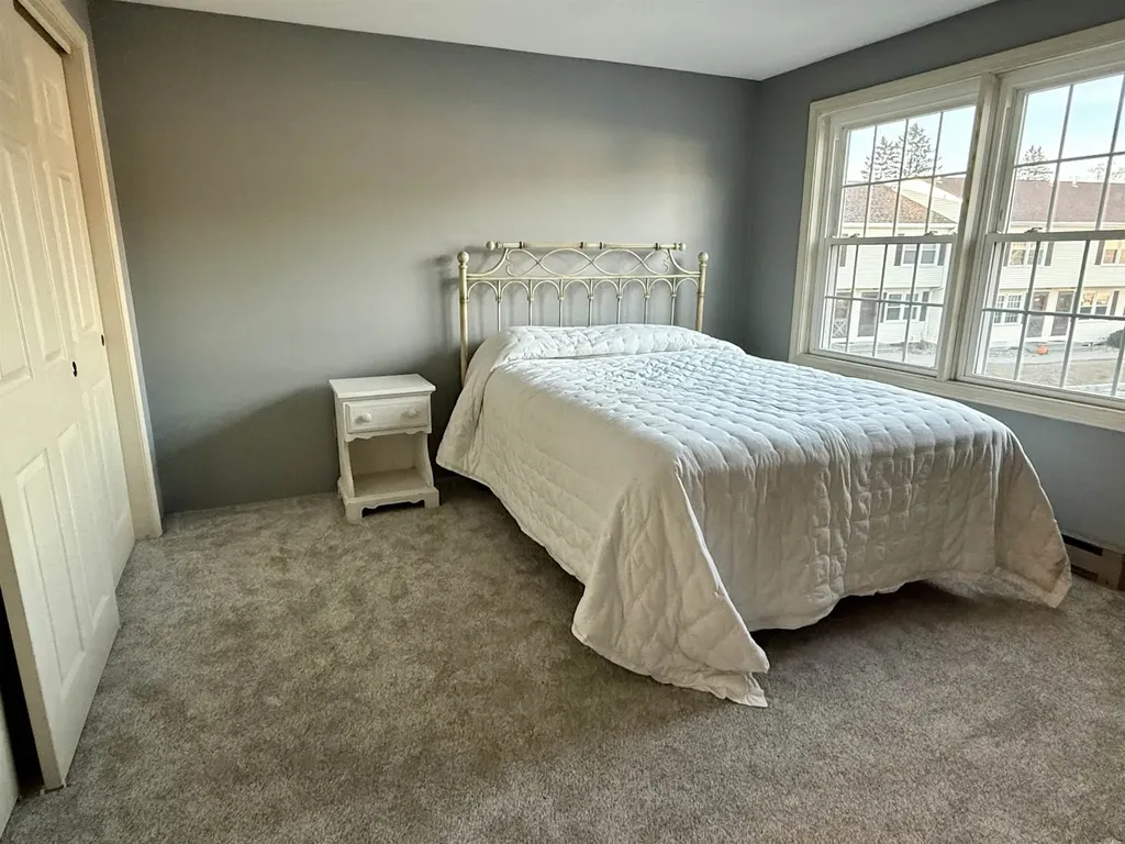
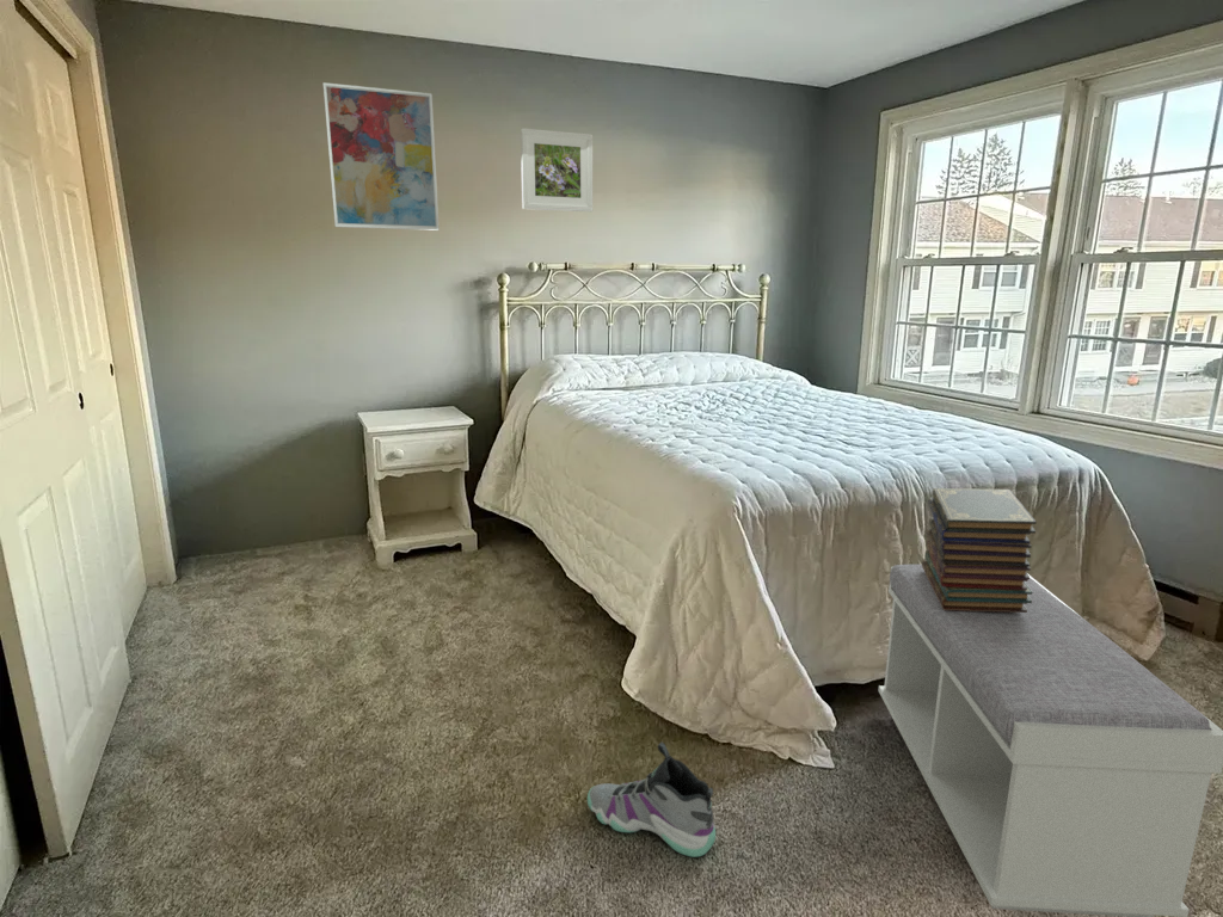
+ book stack (979, 549)
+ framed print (557, 171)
+ bench (1007, 712)
+ sneaker (651, 784)
+ wall art (383, 160)
